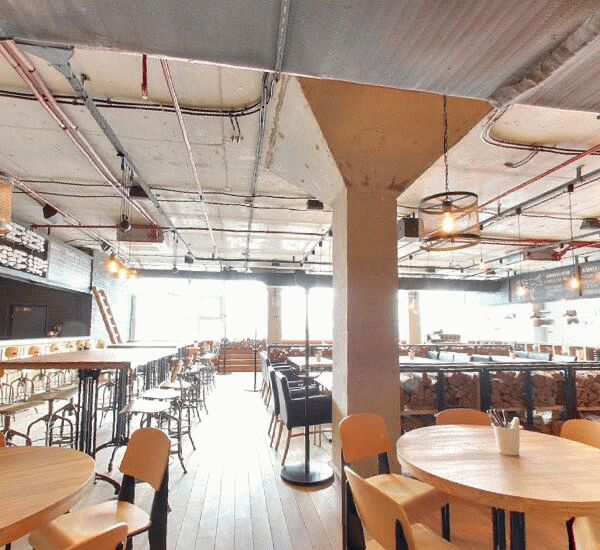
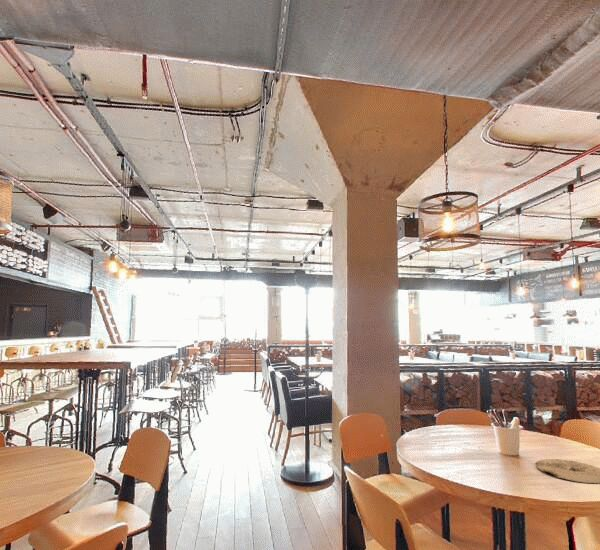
+ plate (572, 468)
